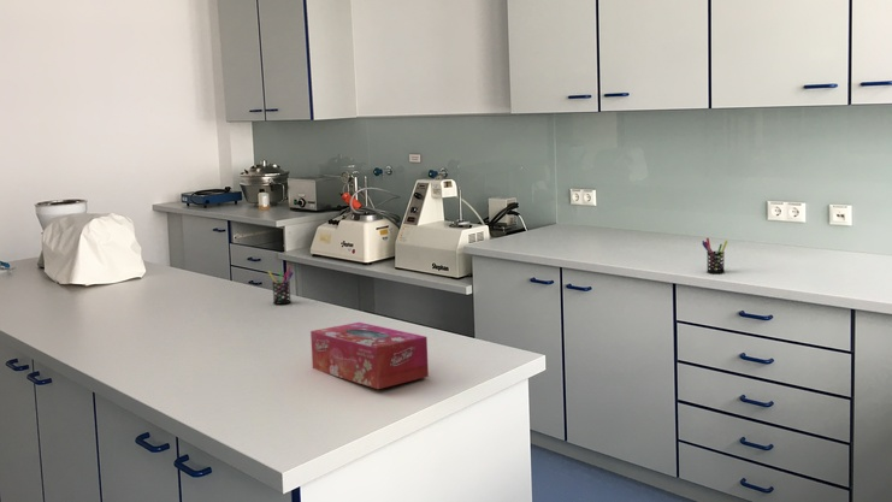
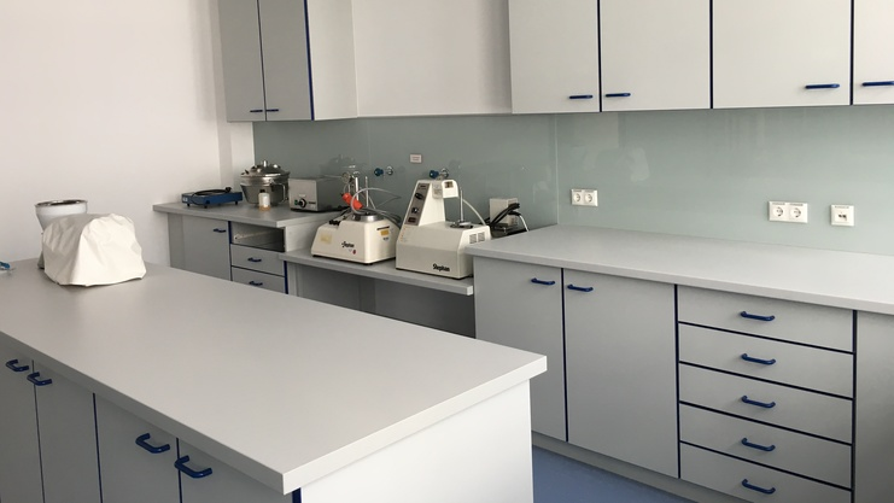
- pen holder (282, 284)
- tissue box (367, 353)
- pen holder (715, 254)
